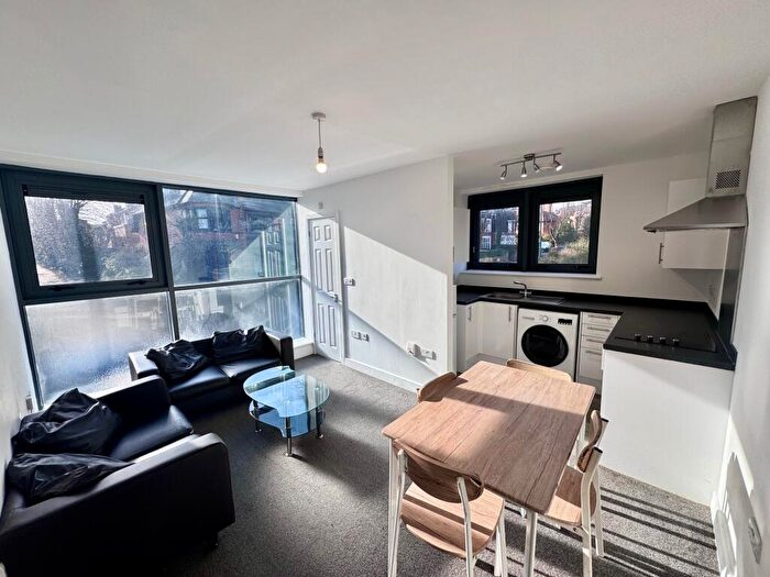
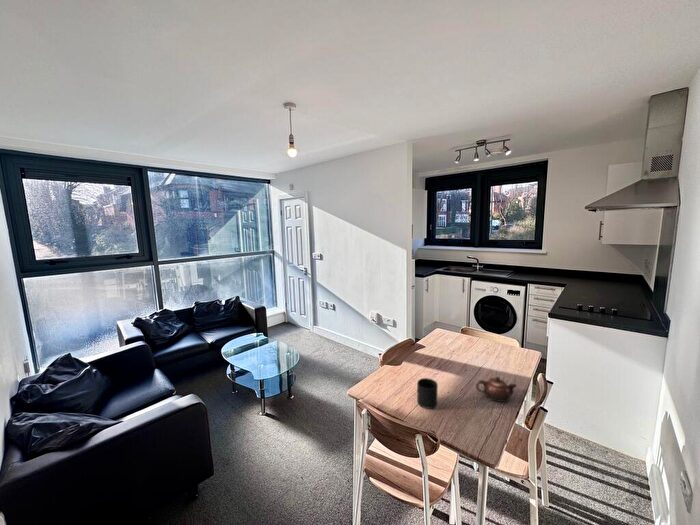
+ mug (428, 391)
+ teapot (495, 386)
